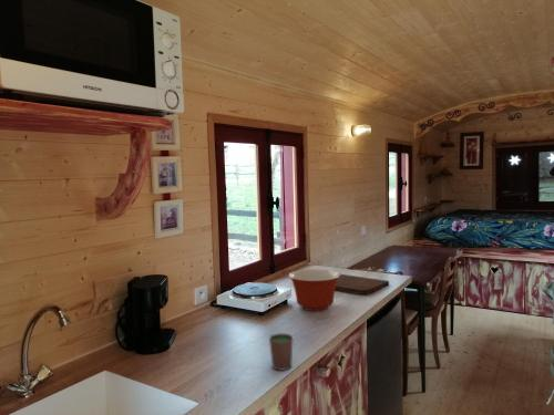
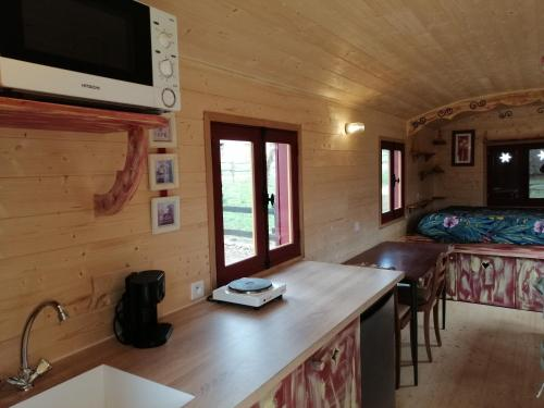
- mixing bowl (315, 290)
- cutting board (338, 281)
- cup (281, 352)
